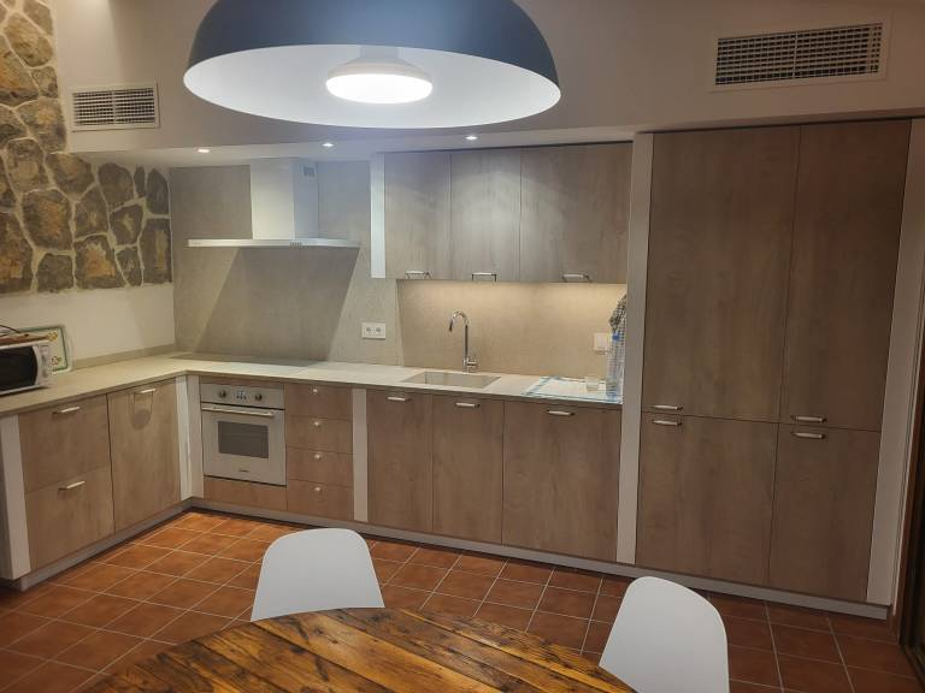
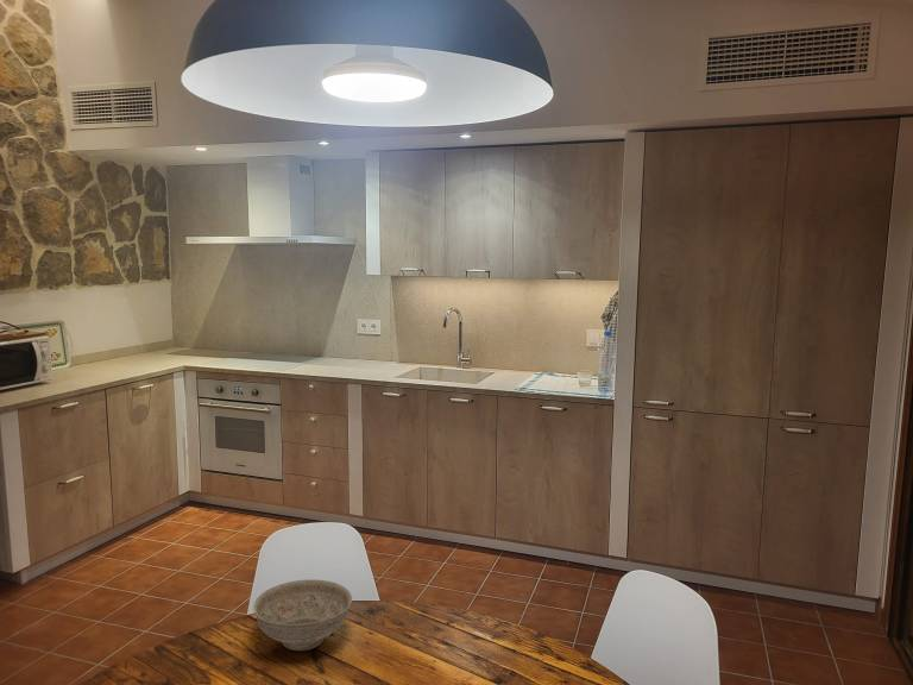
+ decorative bowl (303, 620)
